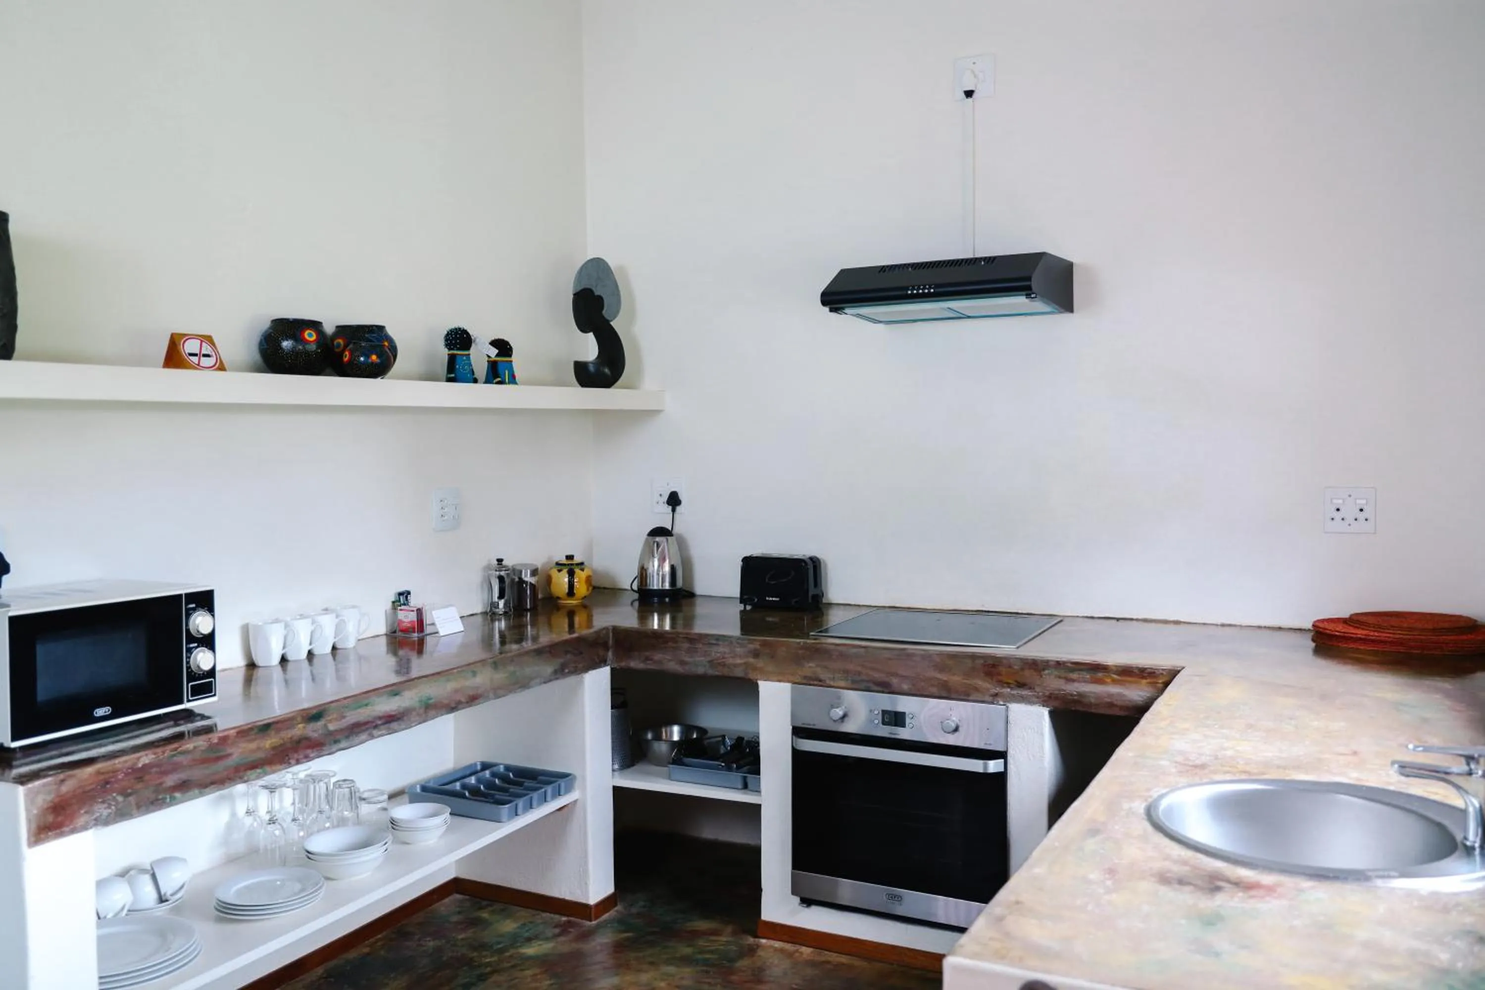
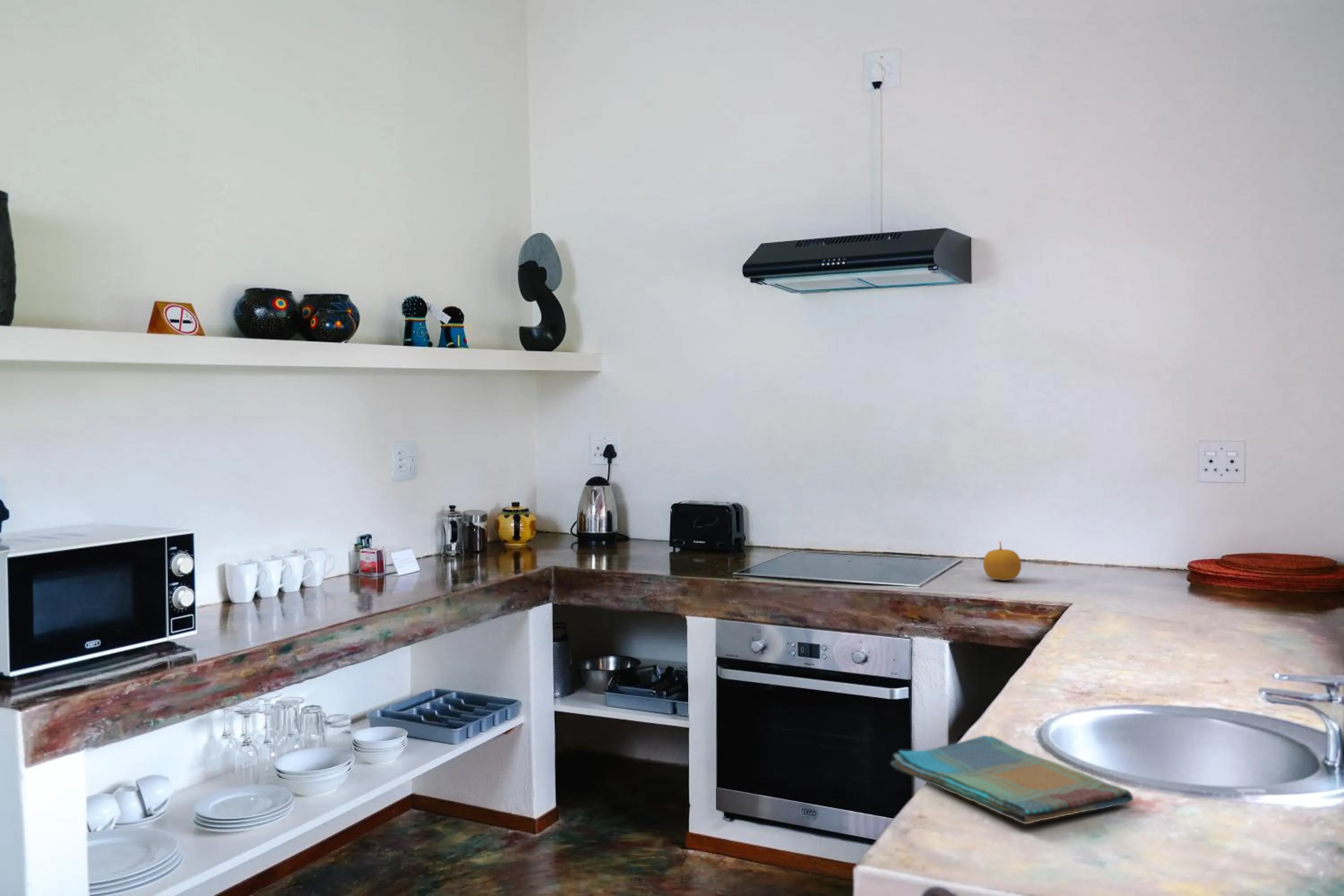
+ dish towel (1006, 775)
+ fruit (1002, 560)
